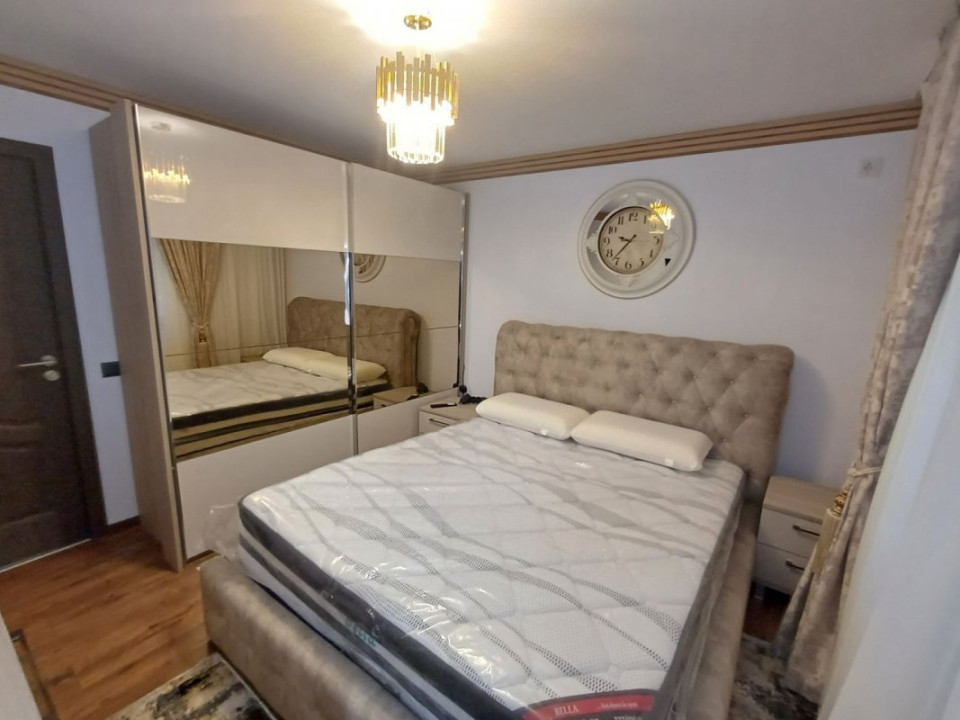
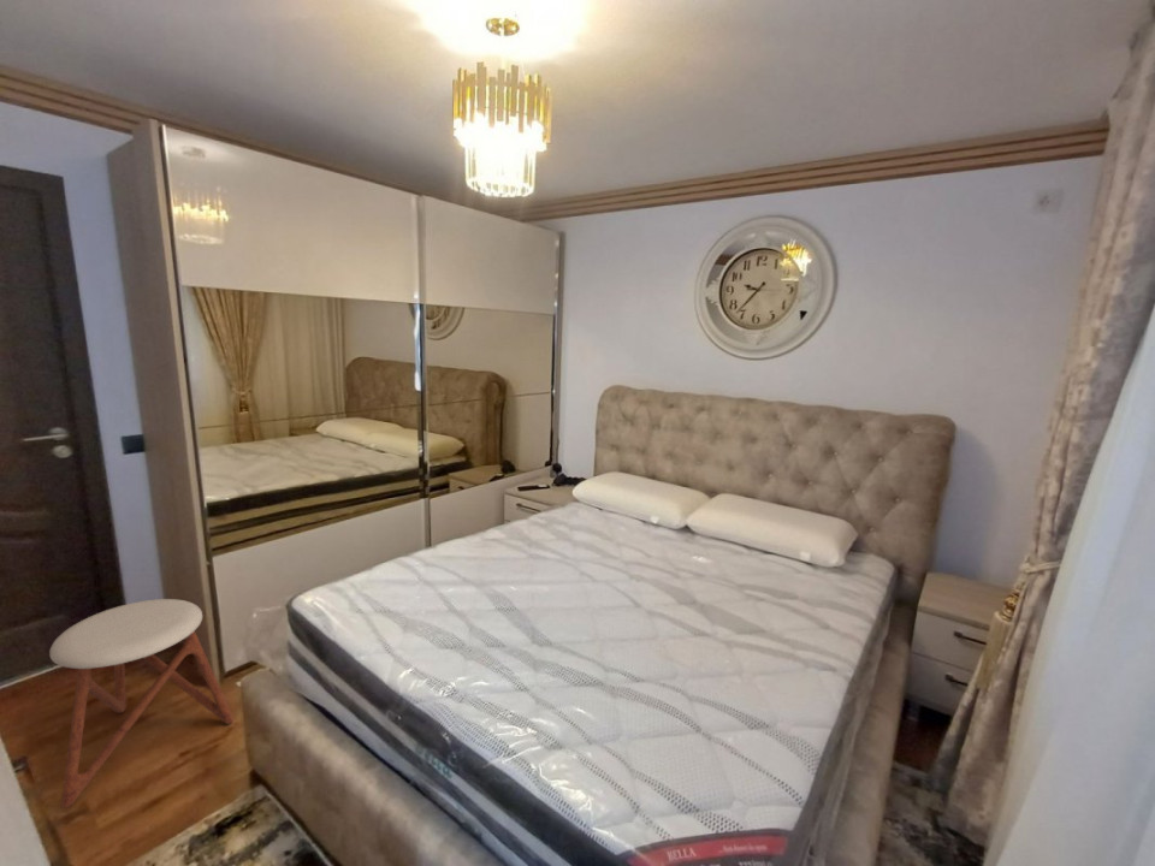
+ stool (124, 680)
